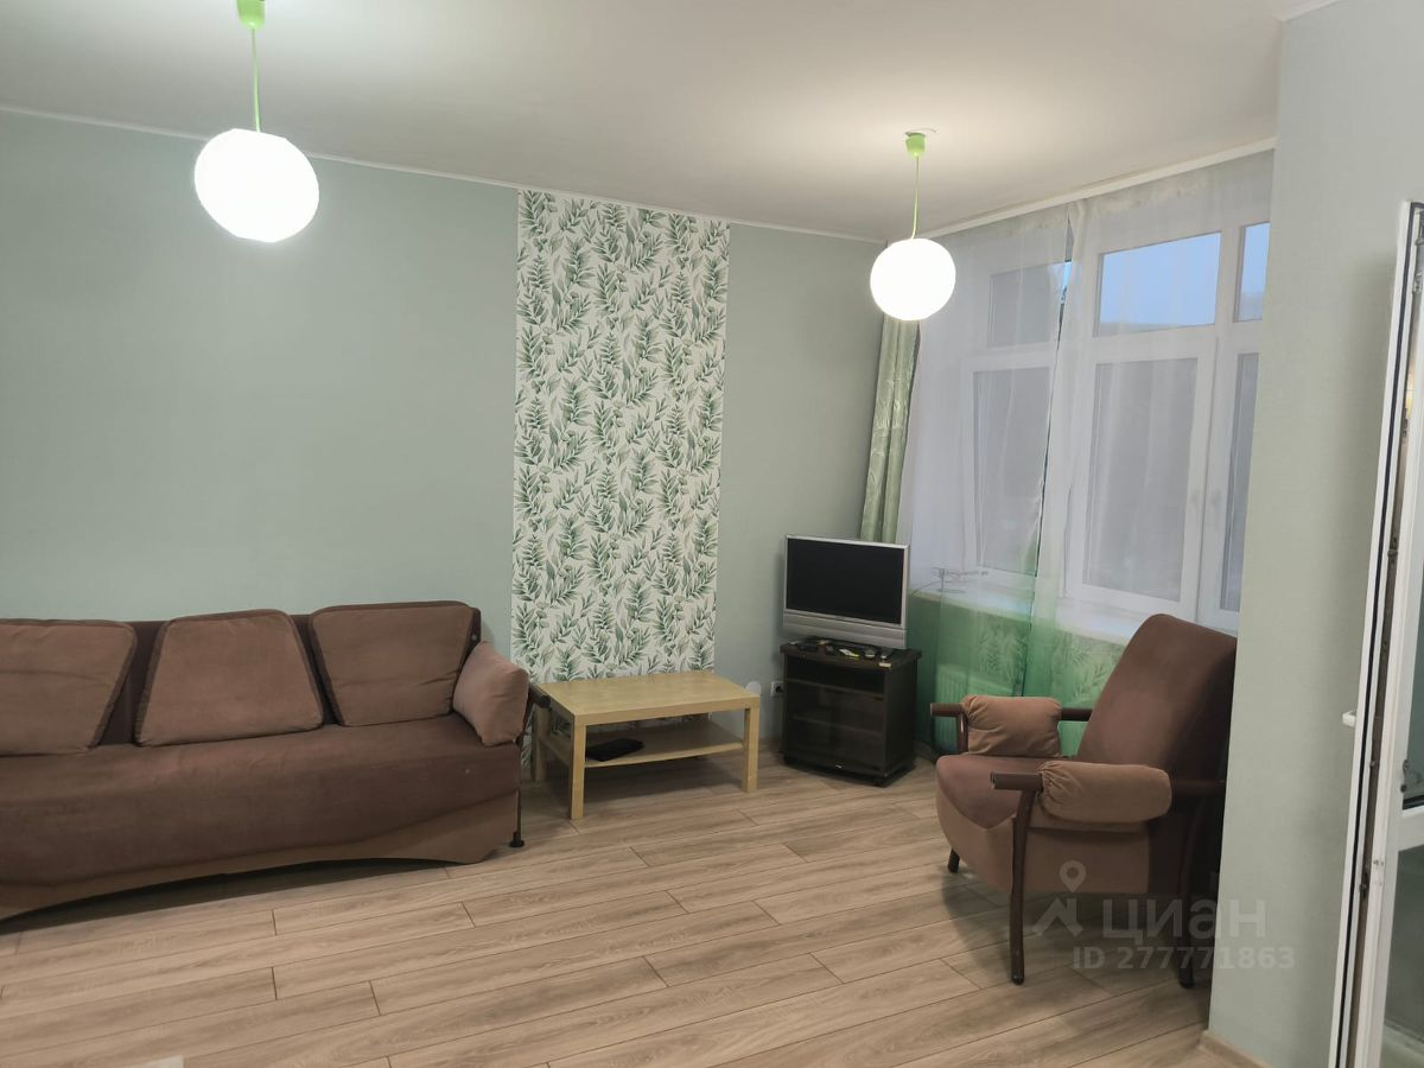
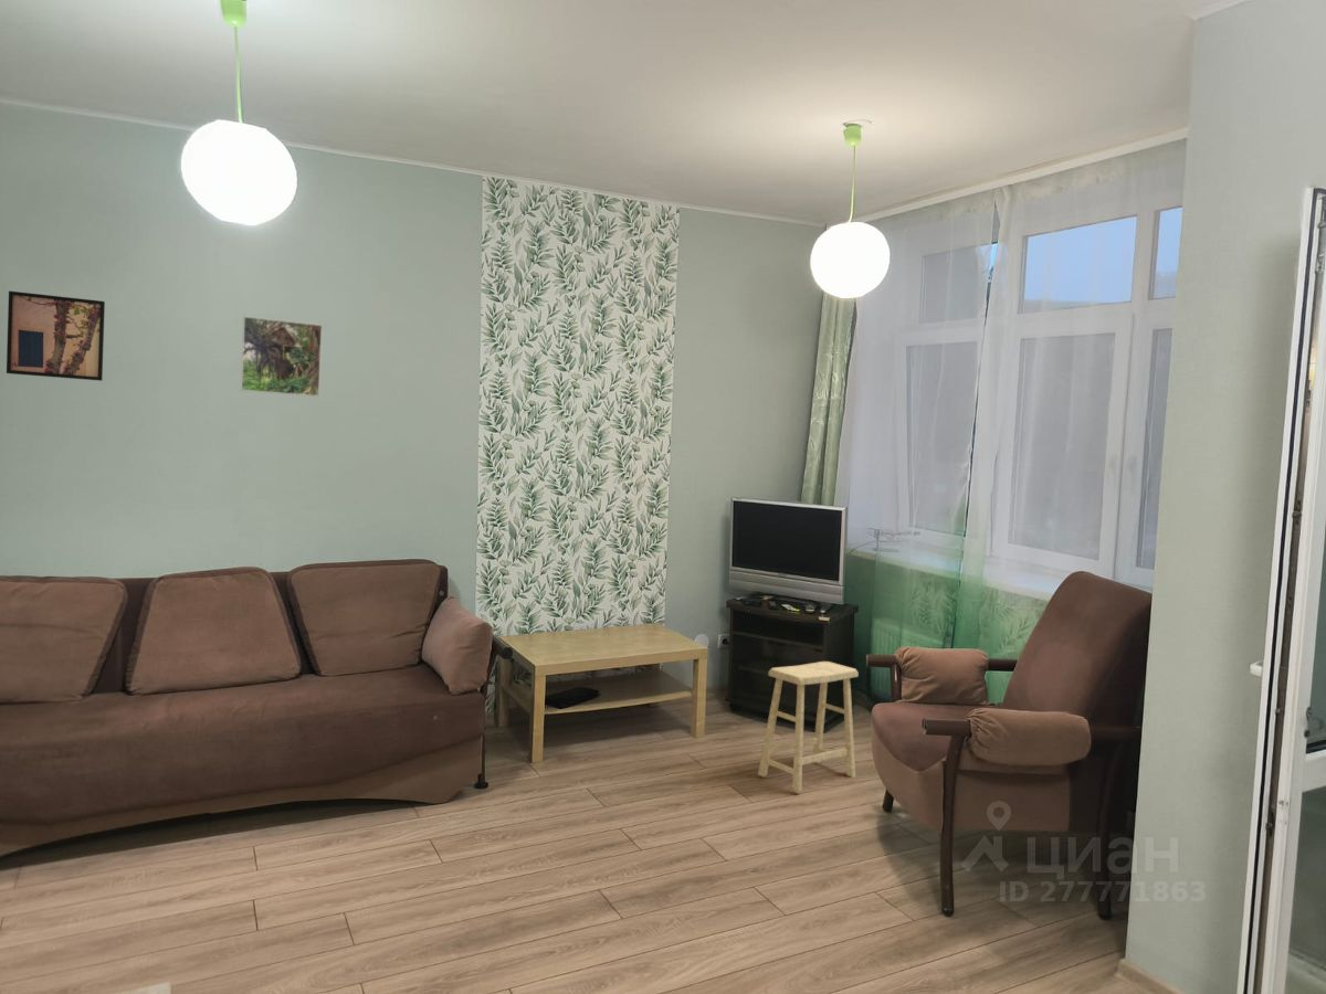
+ wall art (56, 337)
+ footstool (815, 723)
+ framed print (282, 357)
